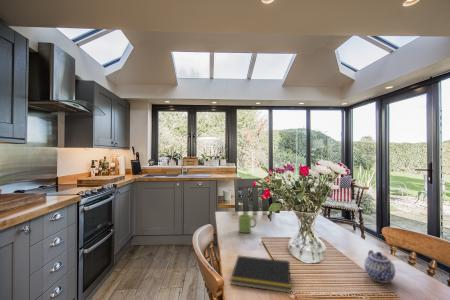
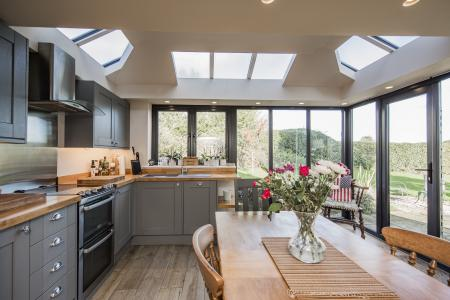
- teapot (379, 265)
- notepad (261, 272)
- mug (247, 223)
